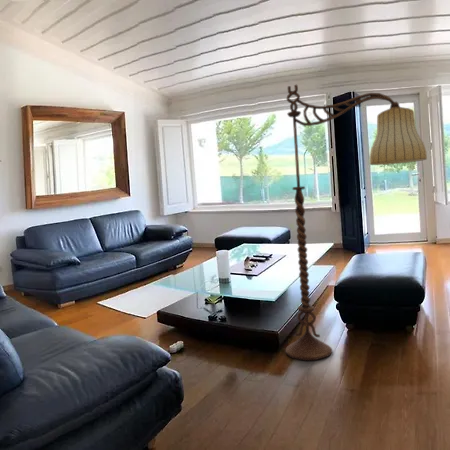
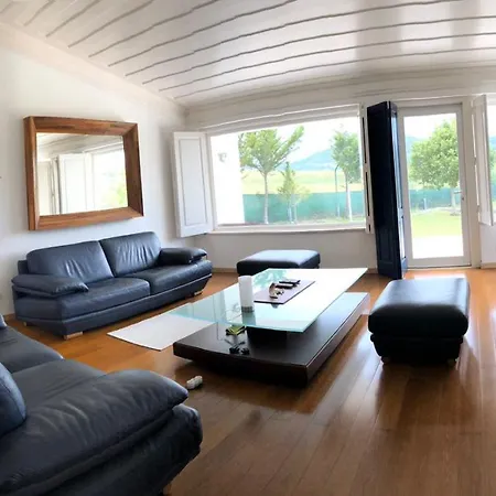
- floor lamp (304, 219)
